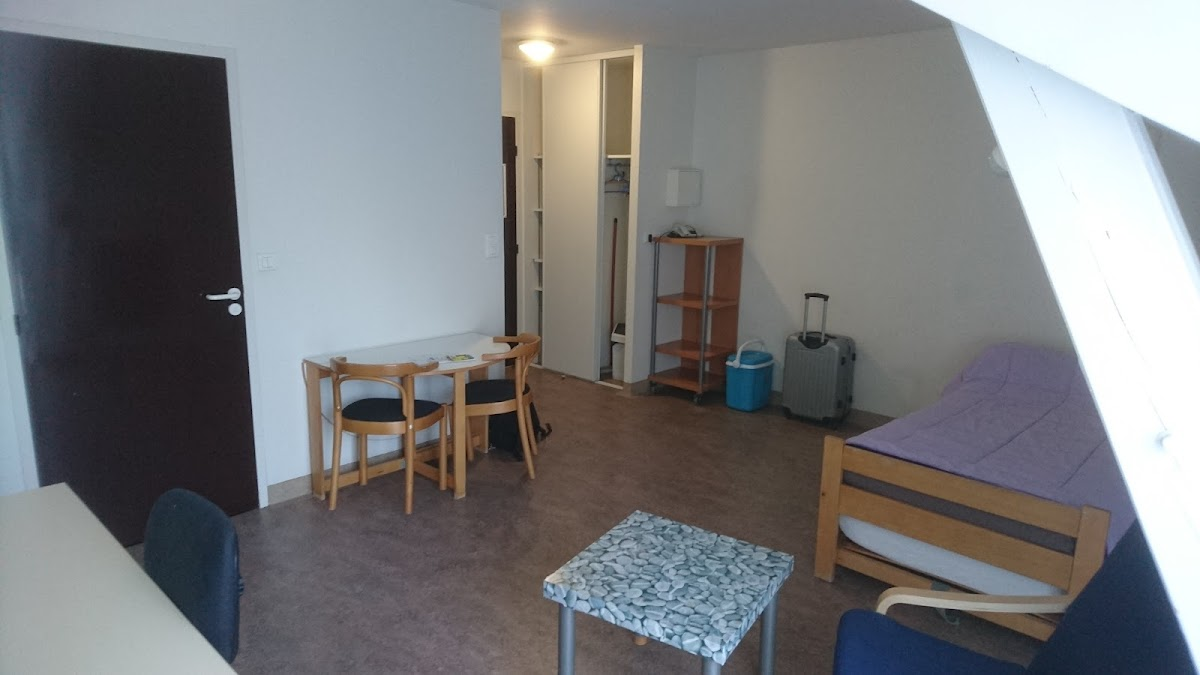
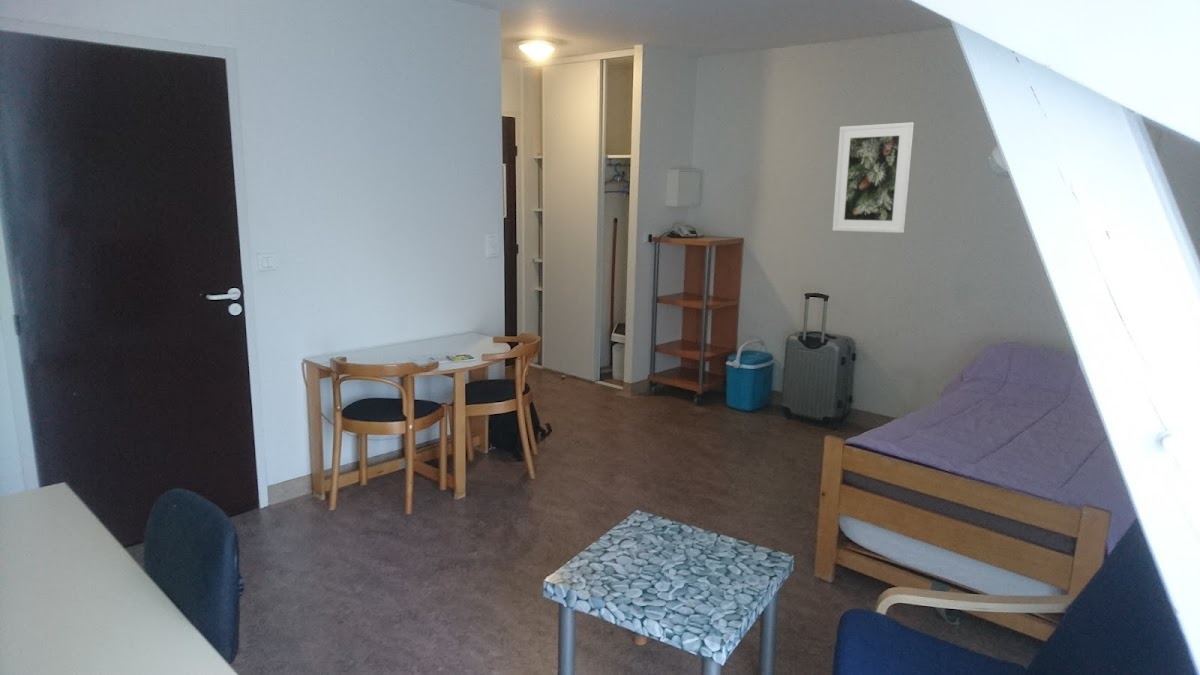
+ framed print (871, 179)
